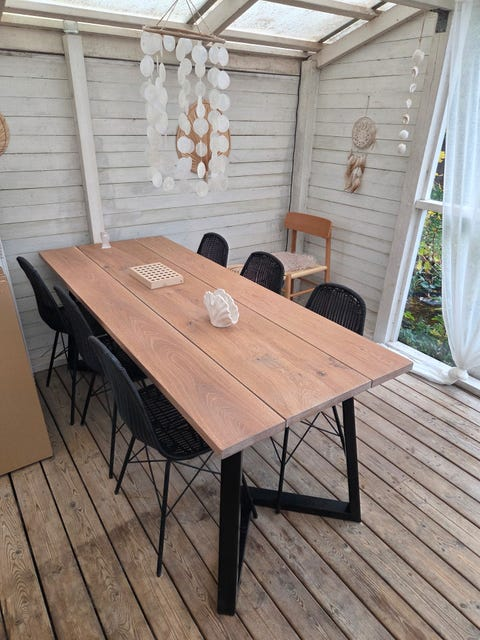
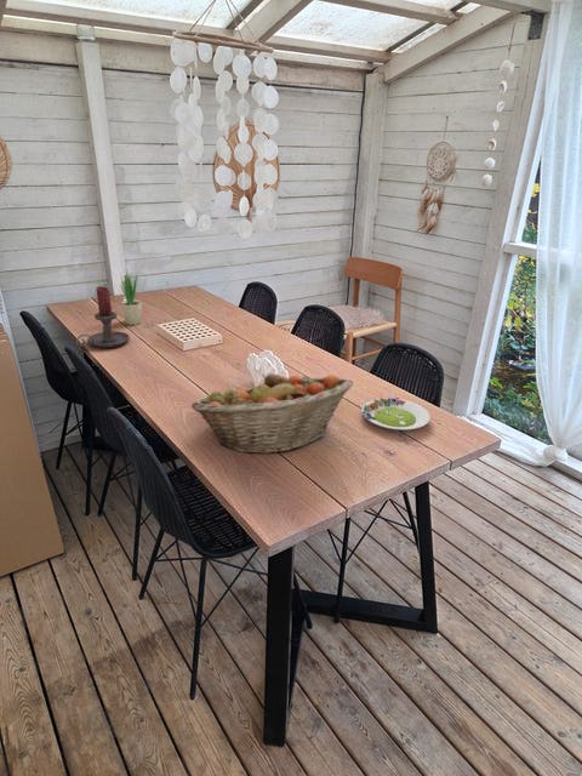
+ candle holder (99, 315)
+ fruit basket (273, 404)
+ salad plate (395, 413)
+ potted plant (131, 295)
